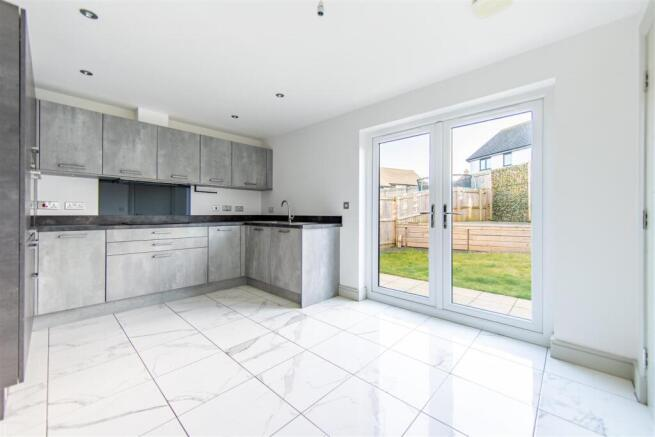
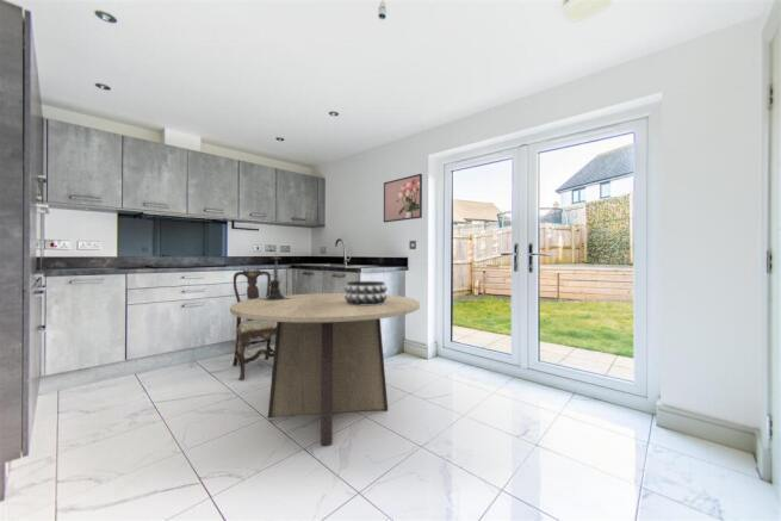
+ dining chair (256, 320)
+ candle holder (275, 274)
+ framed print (401, 199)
+ decorative bowl (365, 292)
+ dining table (329, 356)
